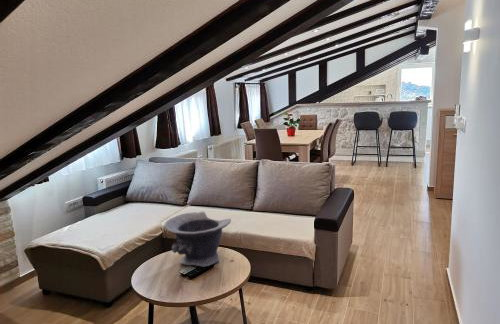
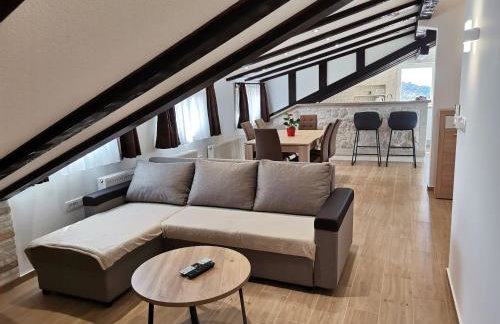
- decorative bowl (197, 240)
